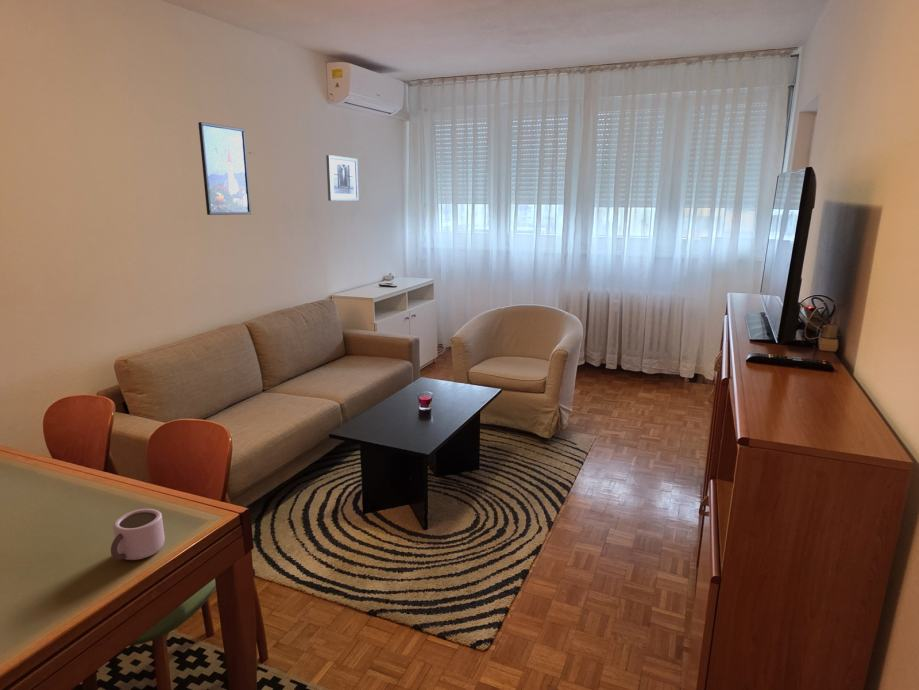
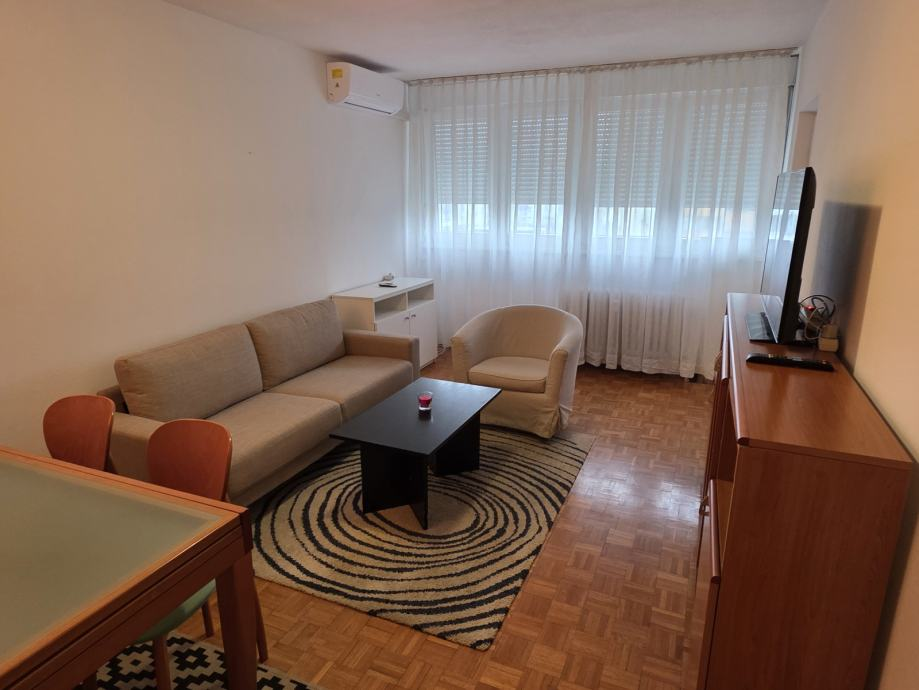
- wall art (343, 179)
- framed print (226, 171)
- mug (134, 537)
